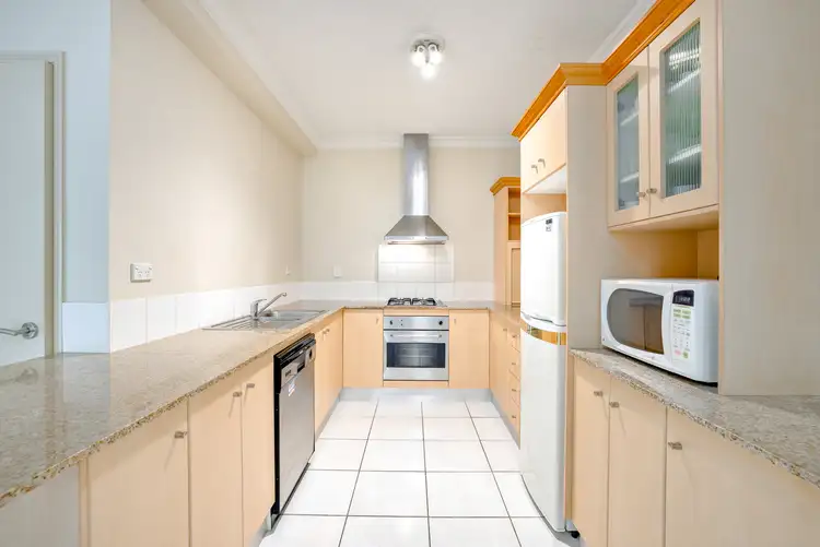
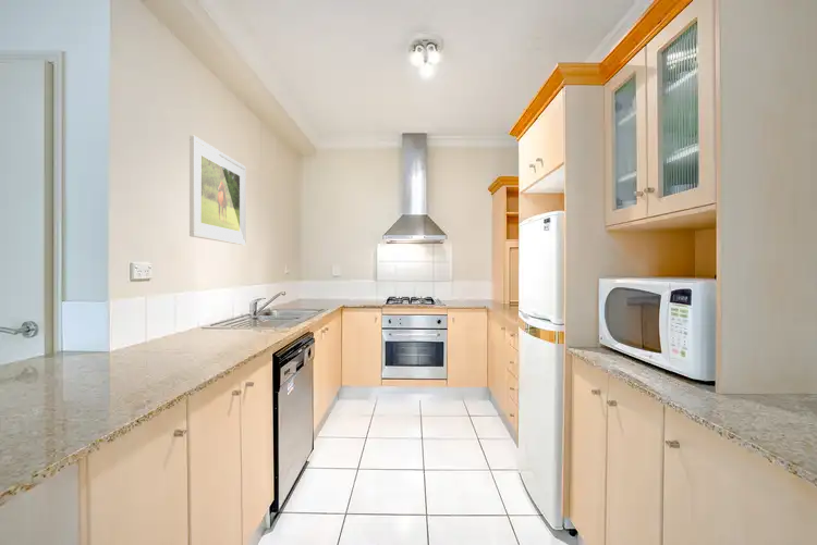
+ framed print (221, 197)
